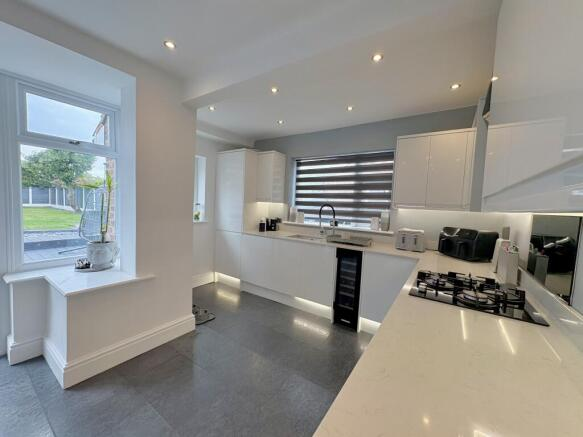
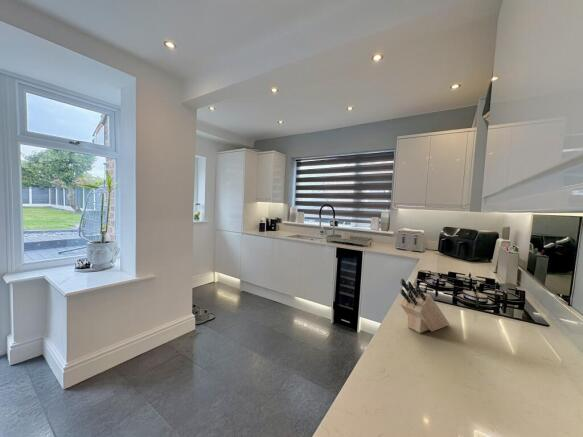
+ knife block (423, 302)
